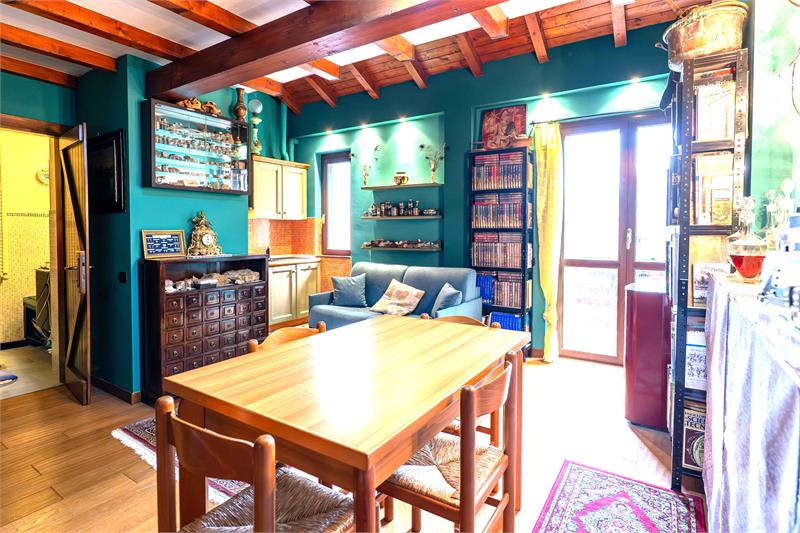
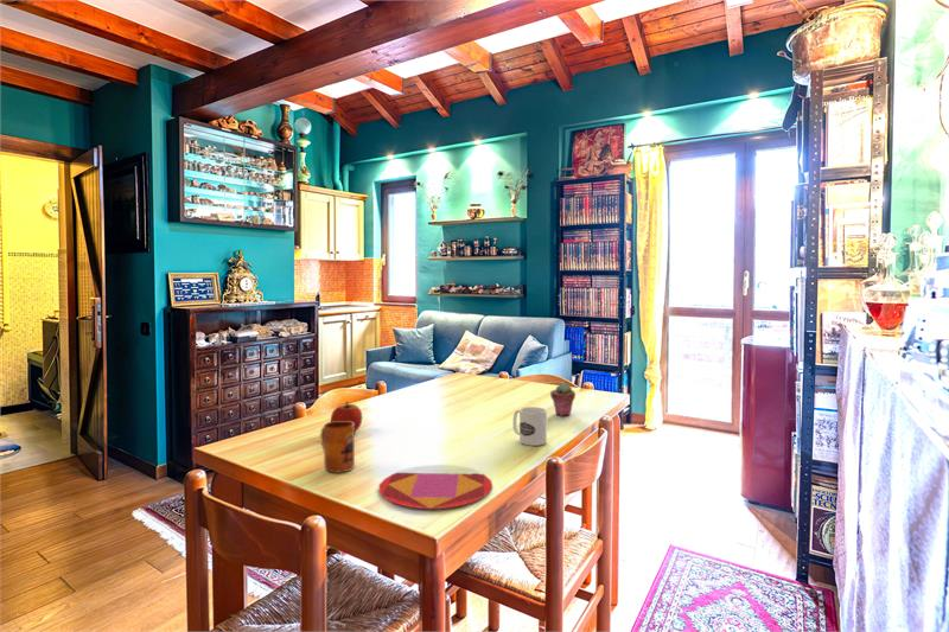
+ potted succulent (562, 397)
+ plate (435, 484)
+ mug (528, 424)
+ apple (346, 416)
+ mug (335, 443)
